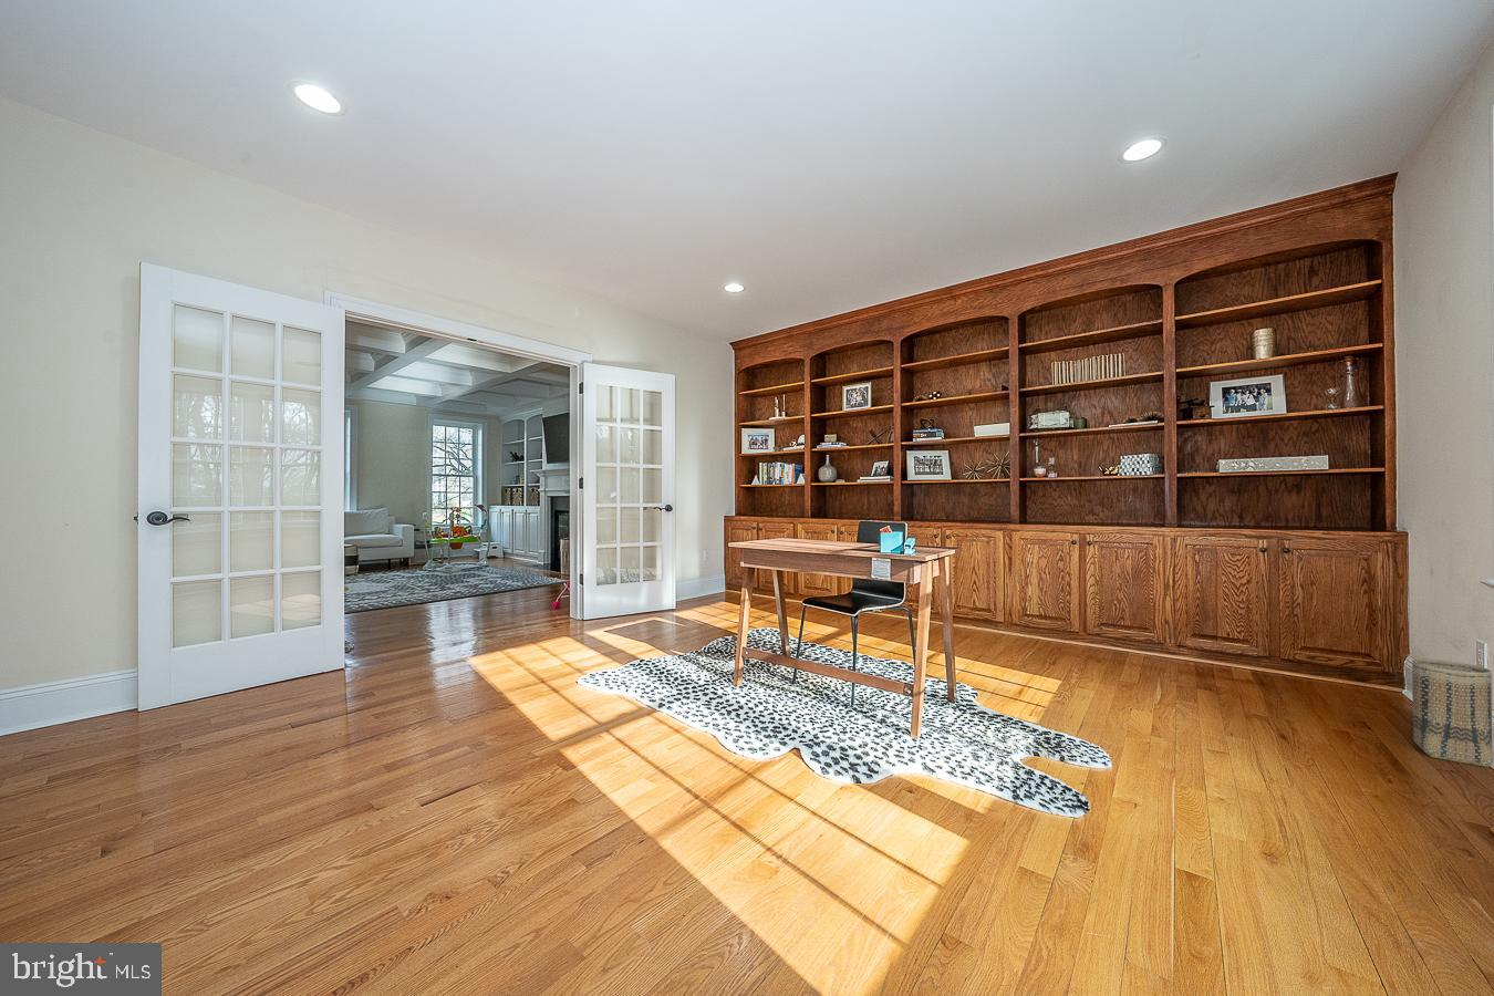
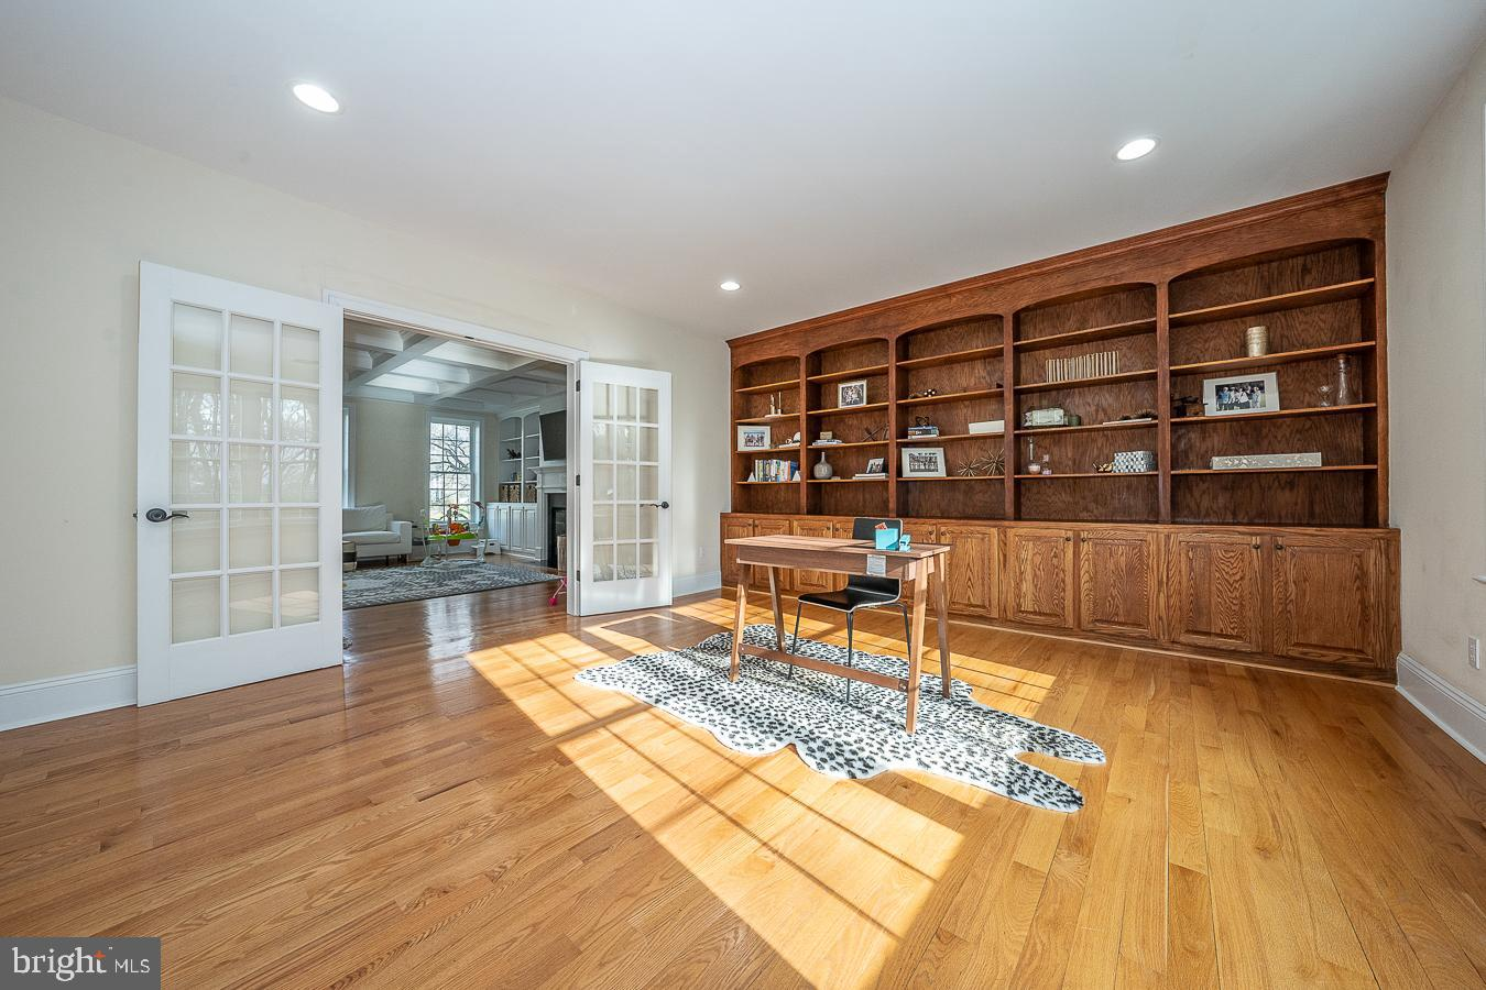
- basket (1451, 709)
